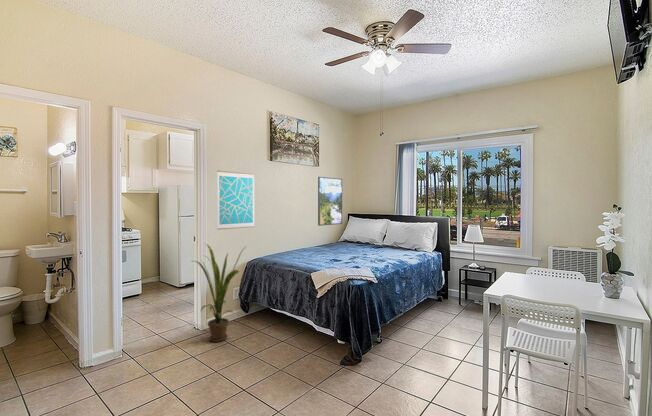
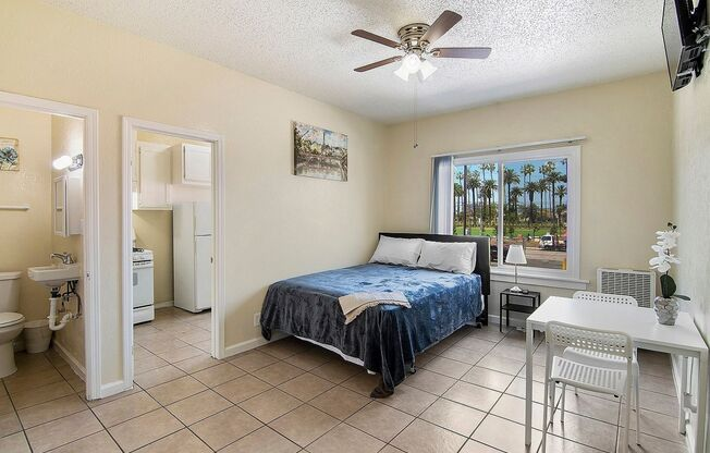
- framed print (330, 201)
- wall art (236, 200)
- house plant (213, 292)
